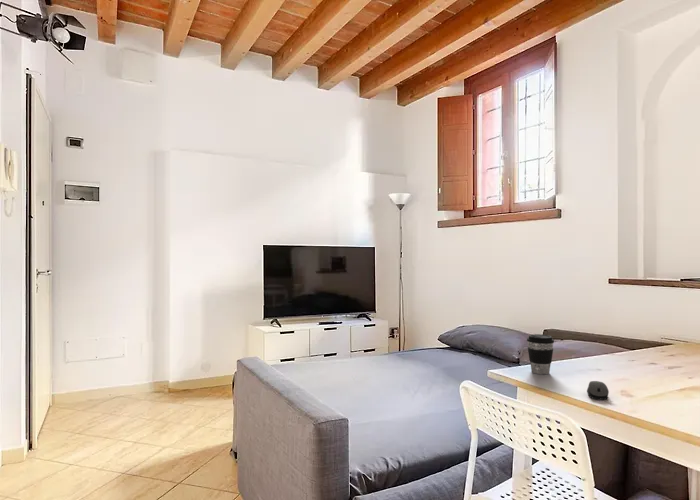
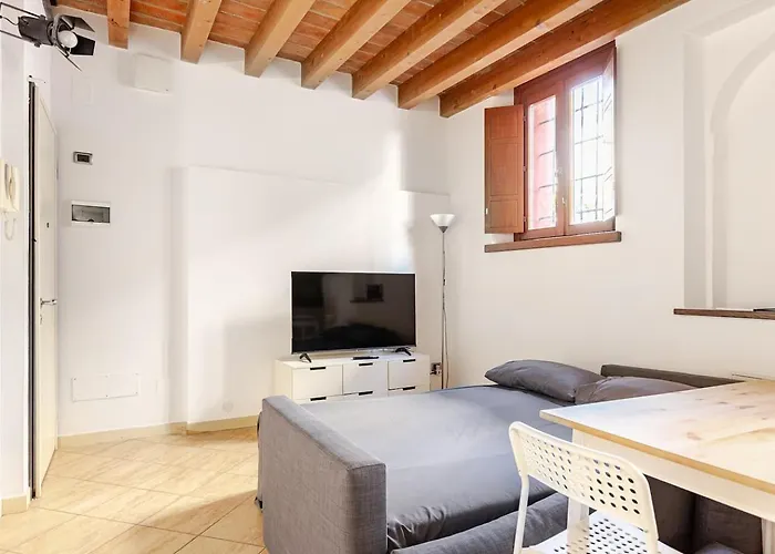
- coffee cup (540, 354)
- computer mouse (597, 389)
